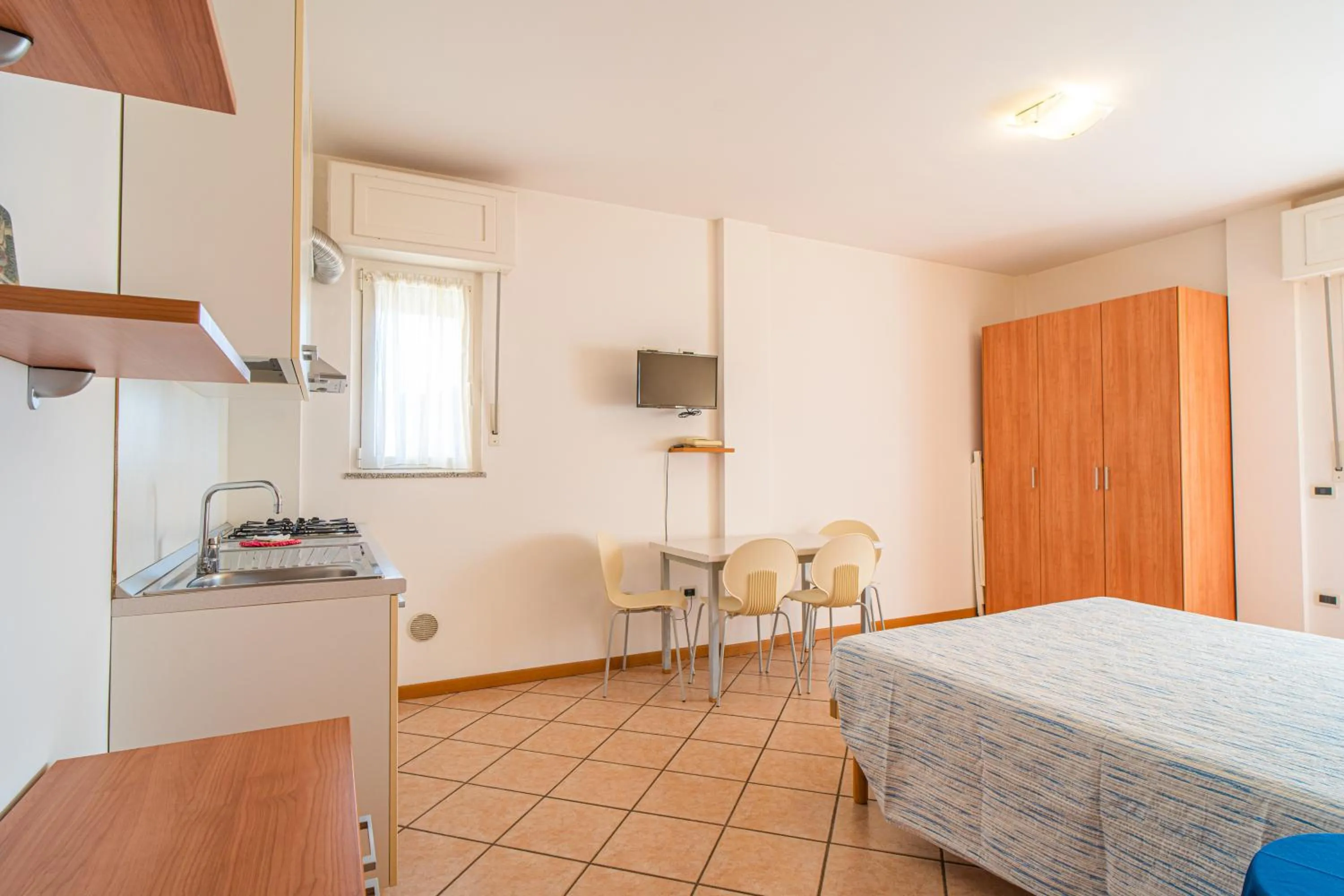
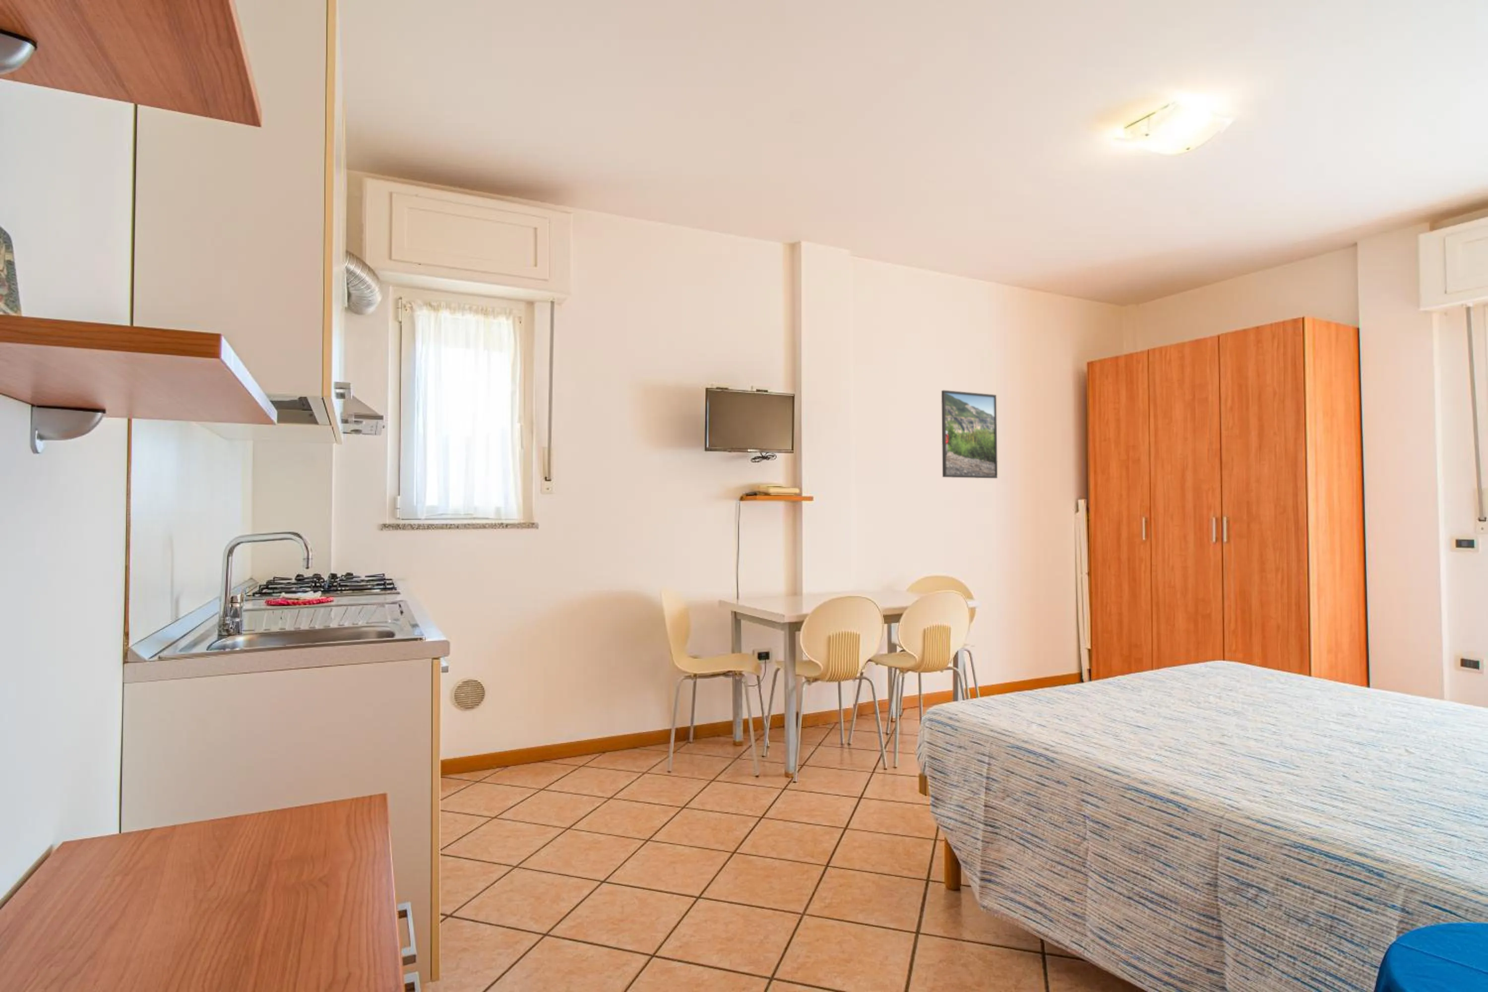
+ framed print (970, 435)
